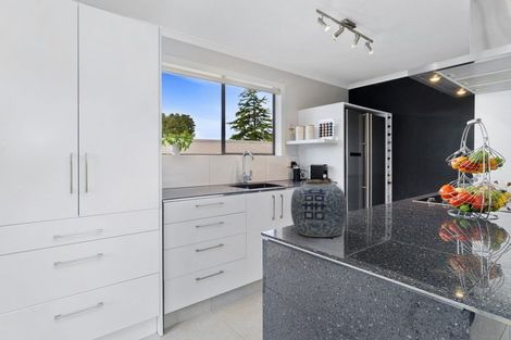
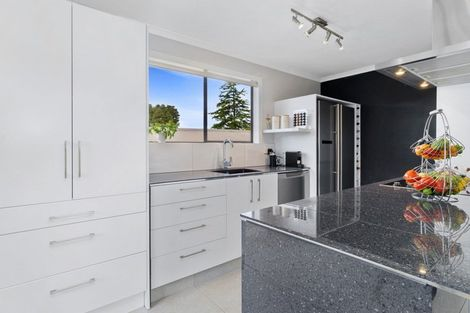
- vase (317, 205)
